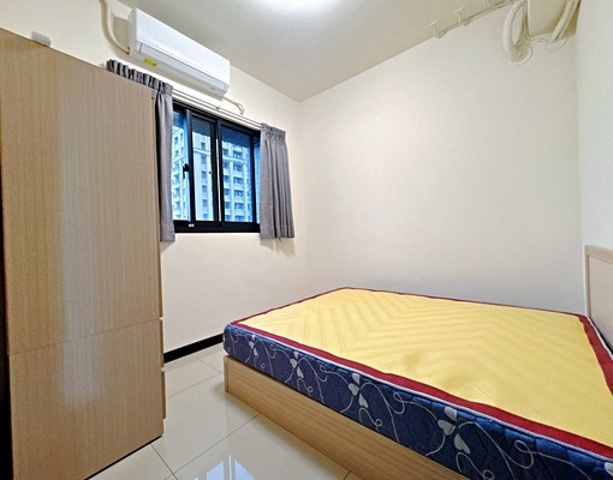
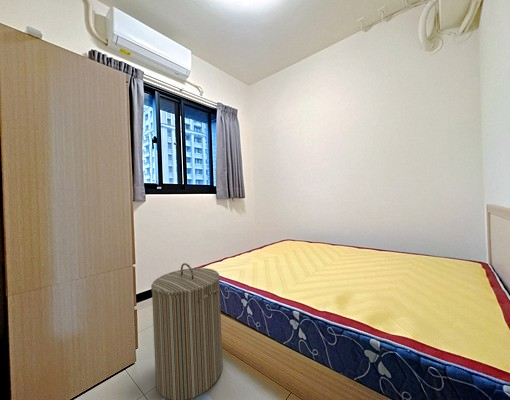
+ laundry hamper (188, 317)
